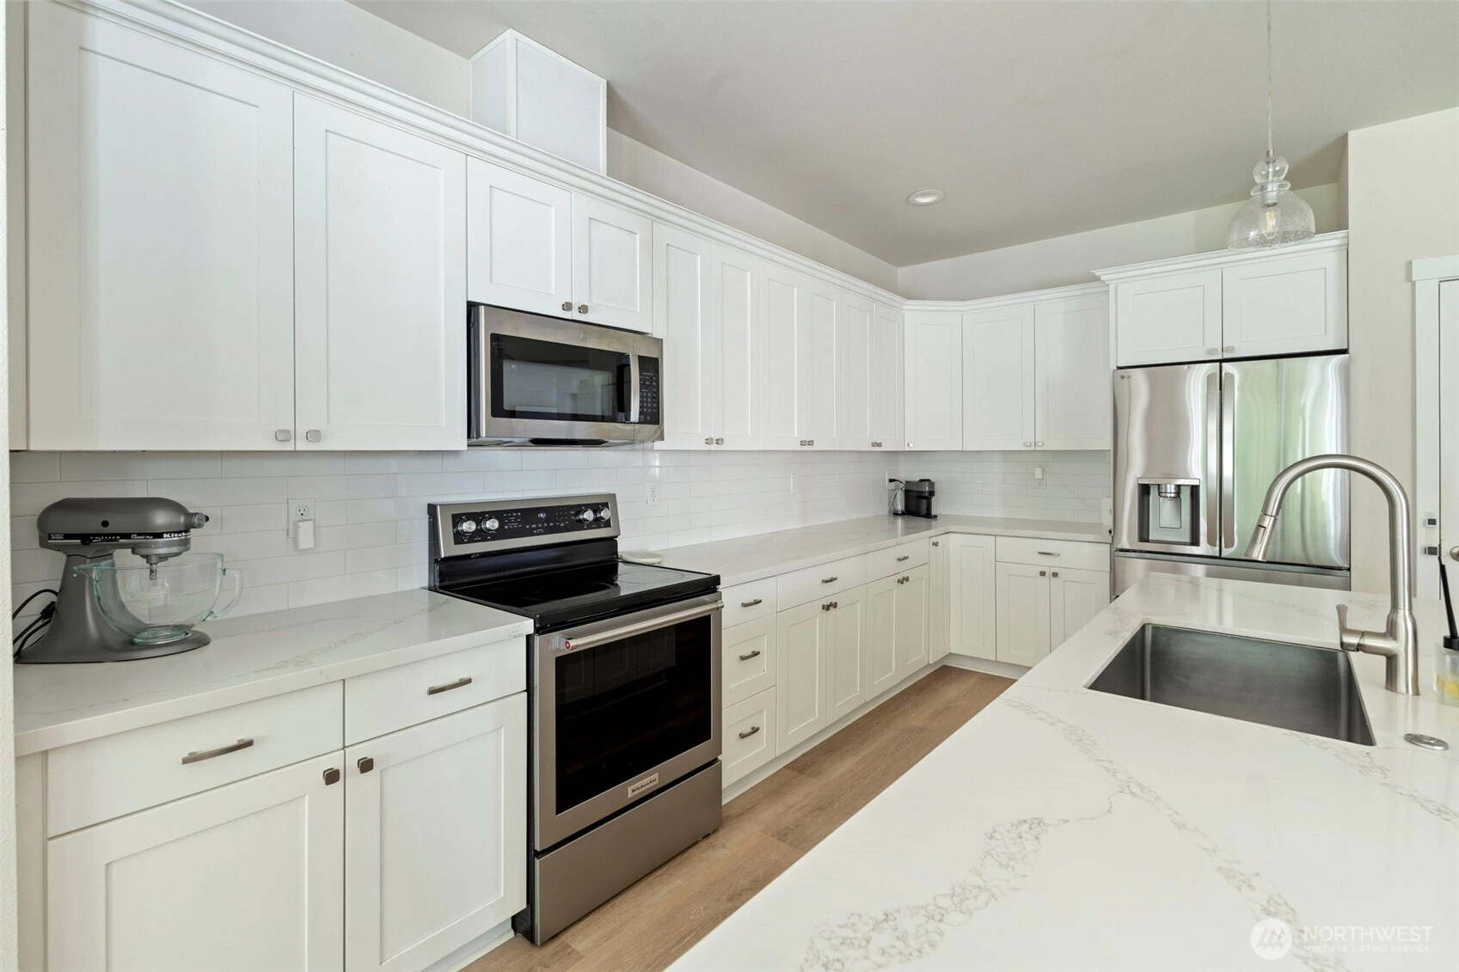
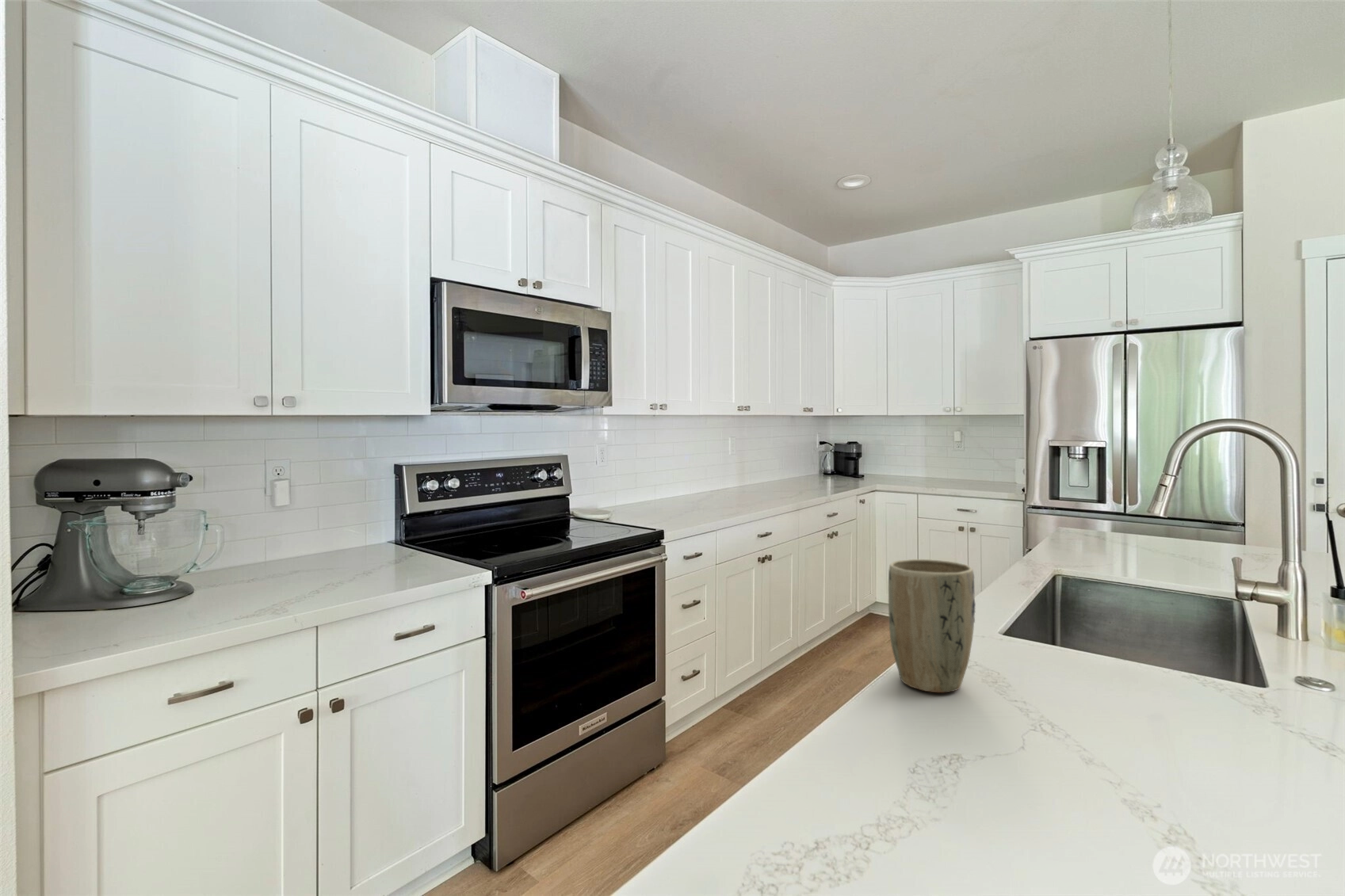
+ plant pot (930, 623)
